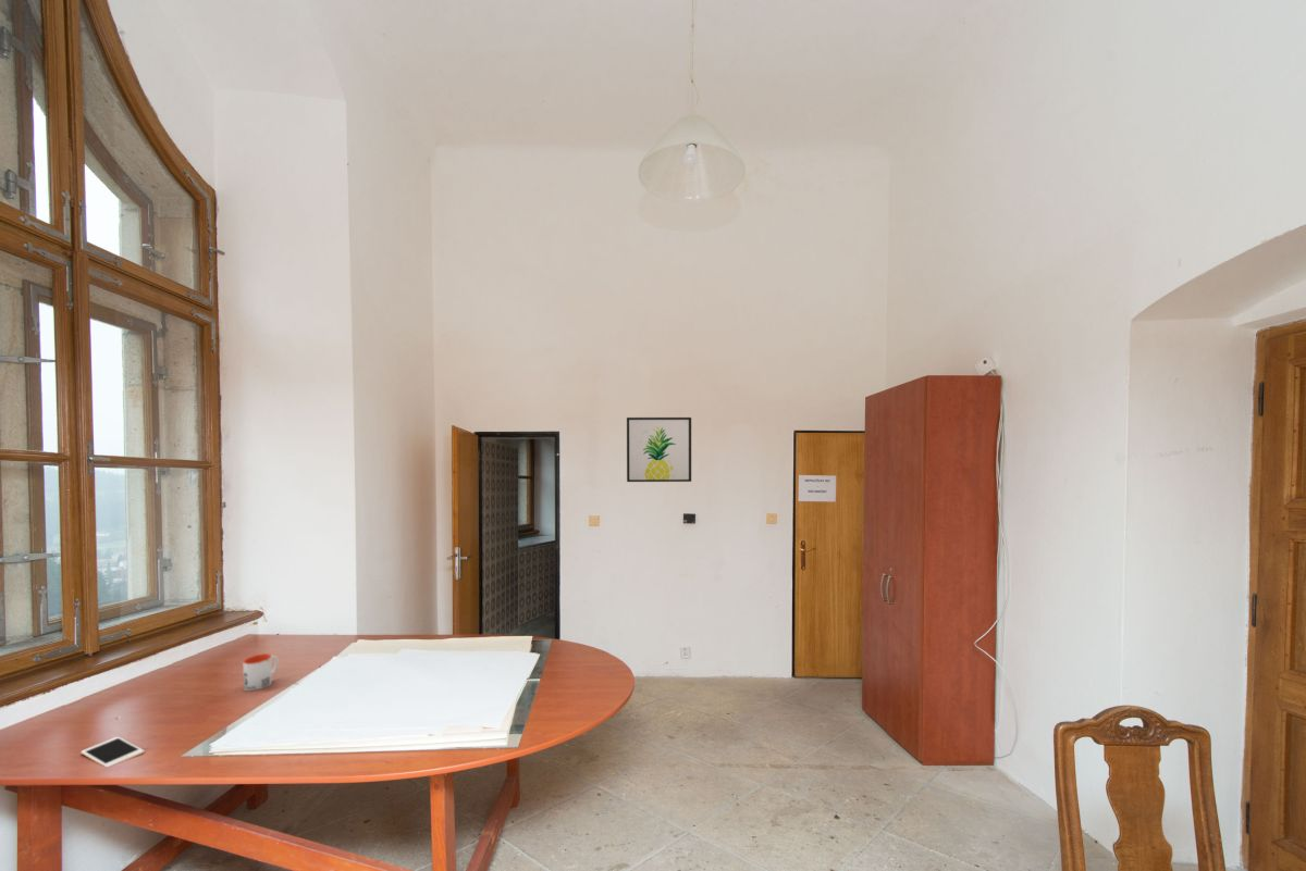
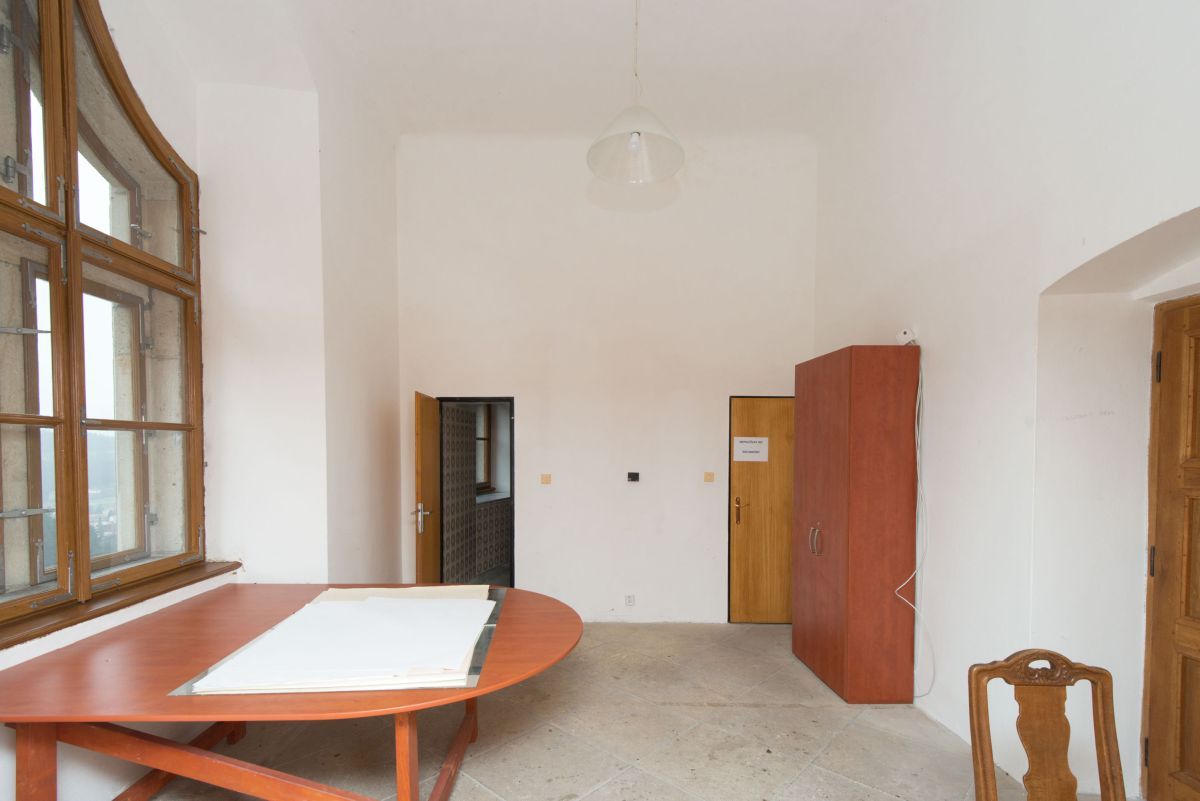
- wall art (658, 449)
- cell phone (112, 751)
- mug (262, 670)
